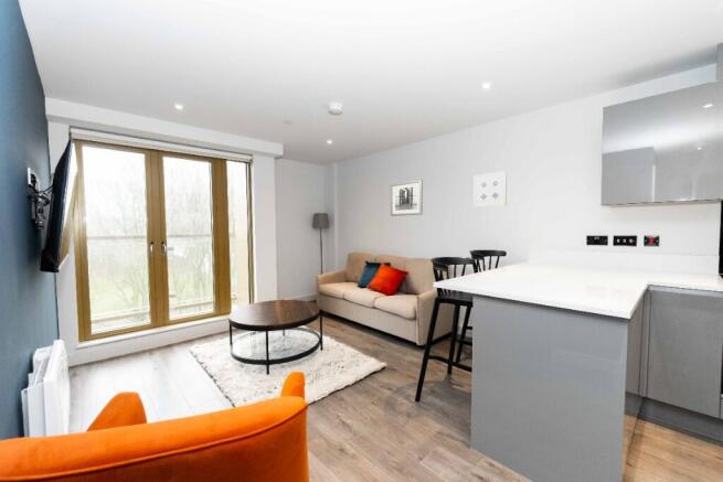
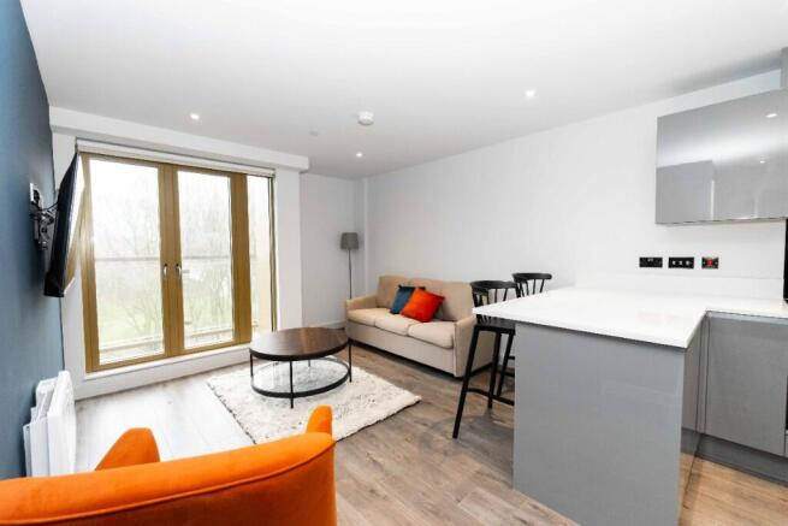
- wall art (405, 199)
- wall art (489, 190)
